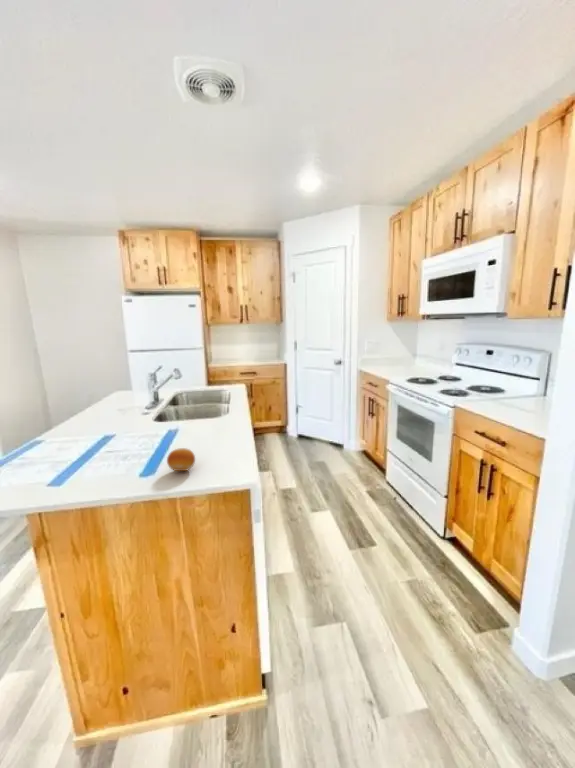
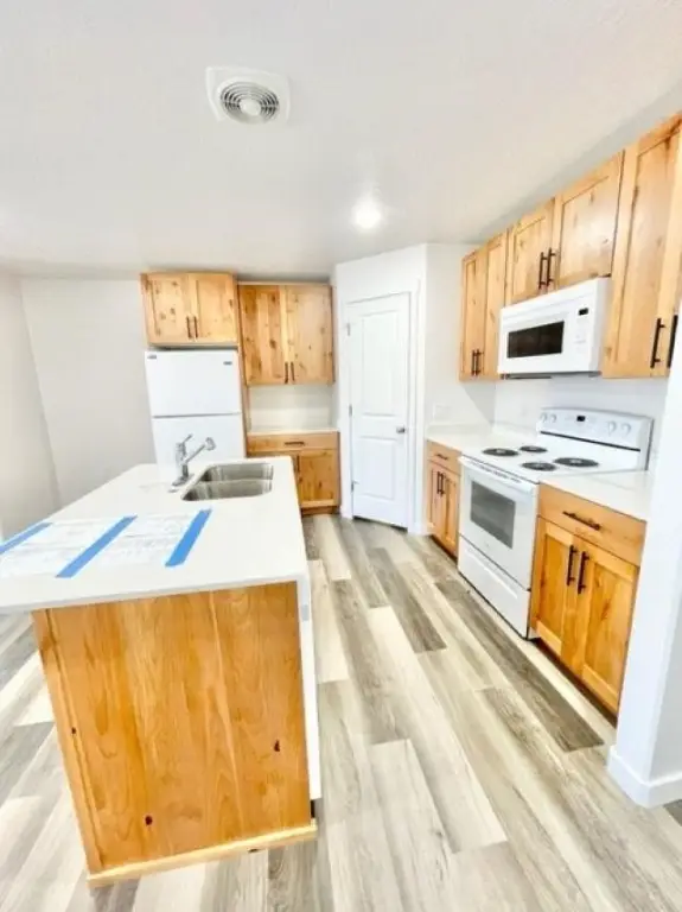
- fruit (181, 459)
